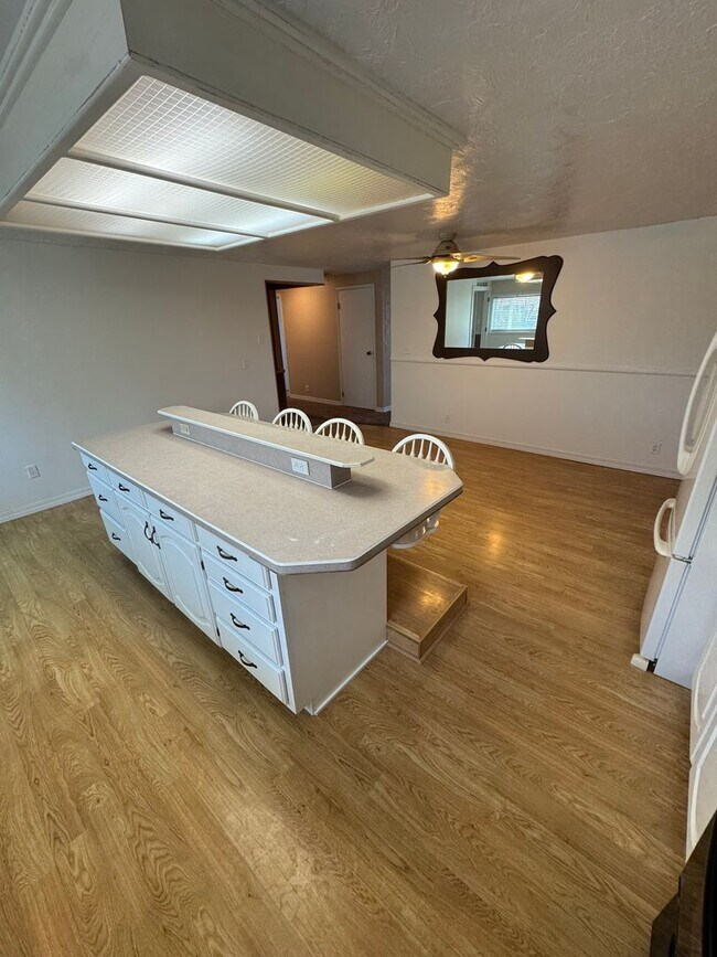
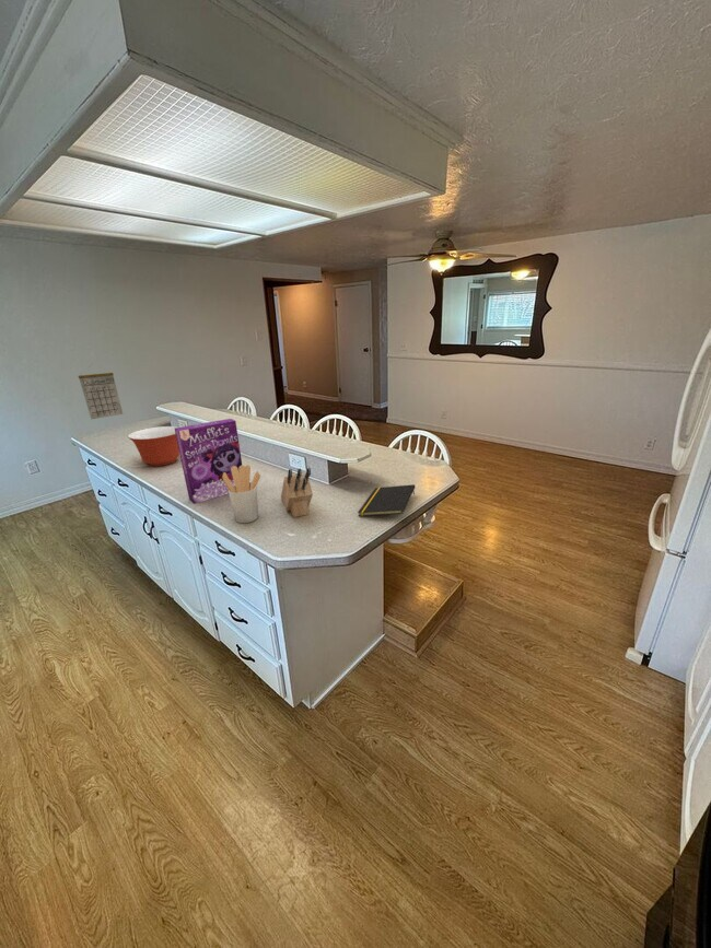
+ notepad (387, 499)
+ cereal box (212, 459)
+ knife block (295, 484)
+ calendar (100, 390)
+ utensil holder (243, 492)
+ mixing bowl (159, 447)
